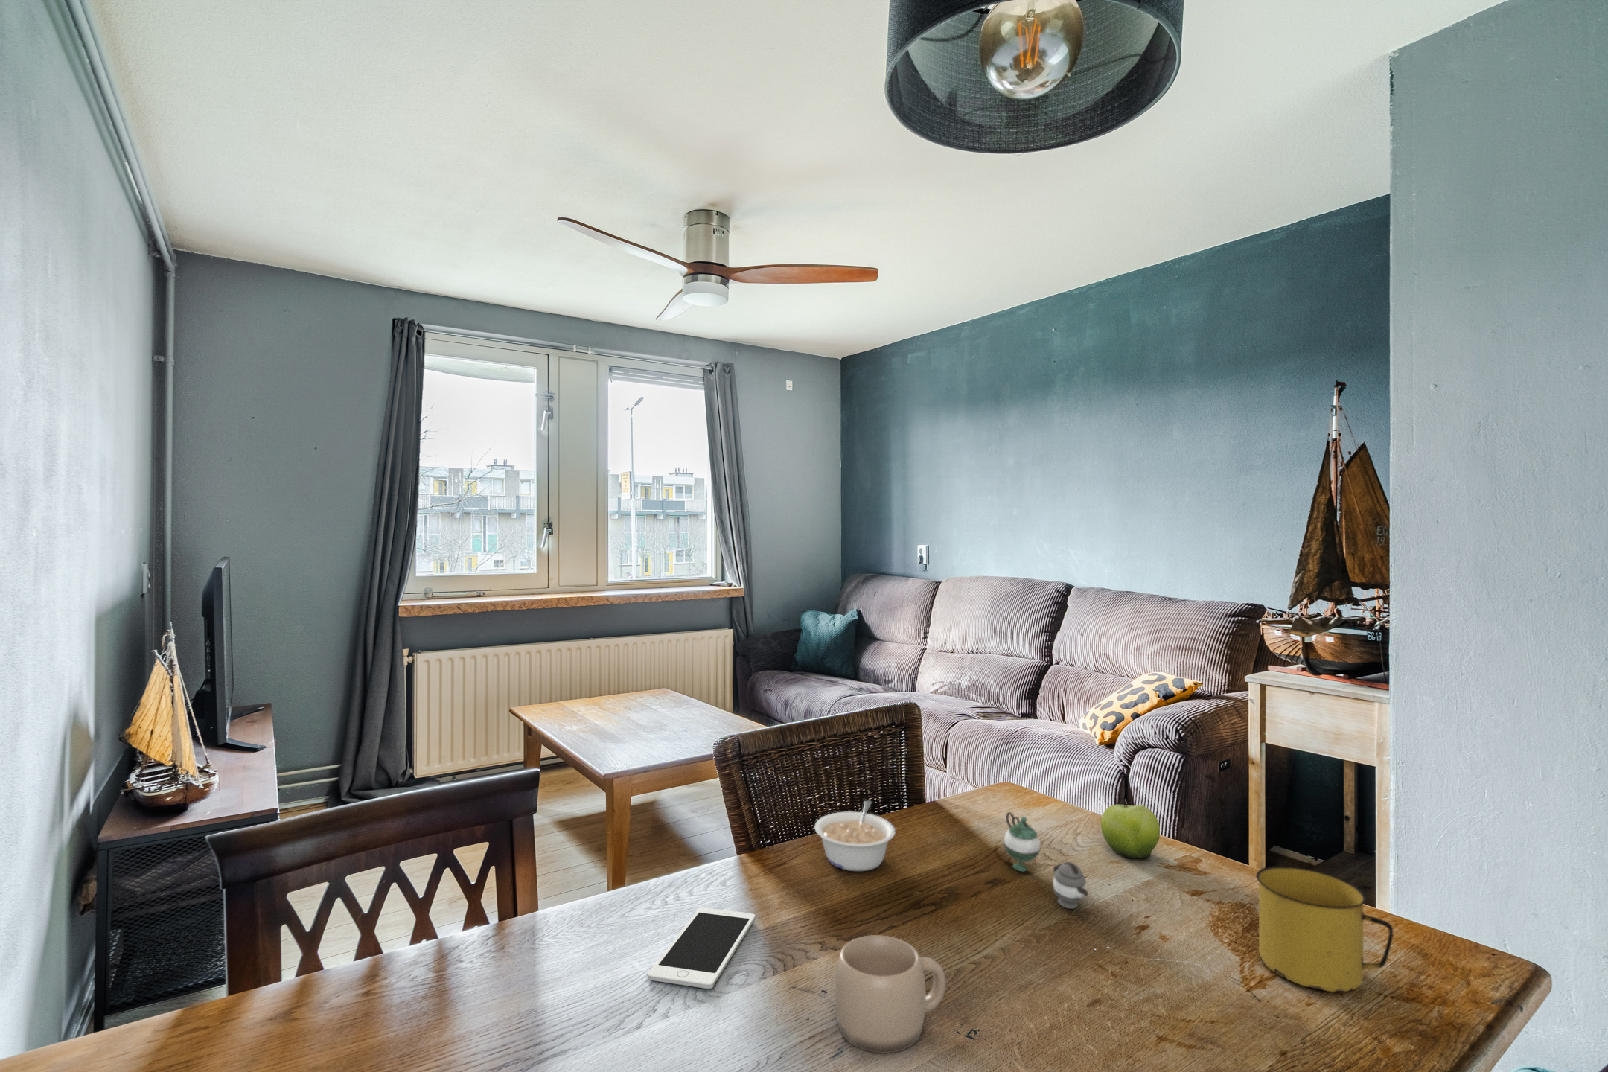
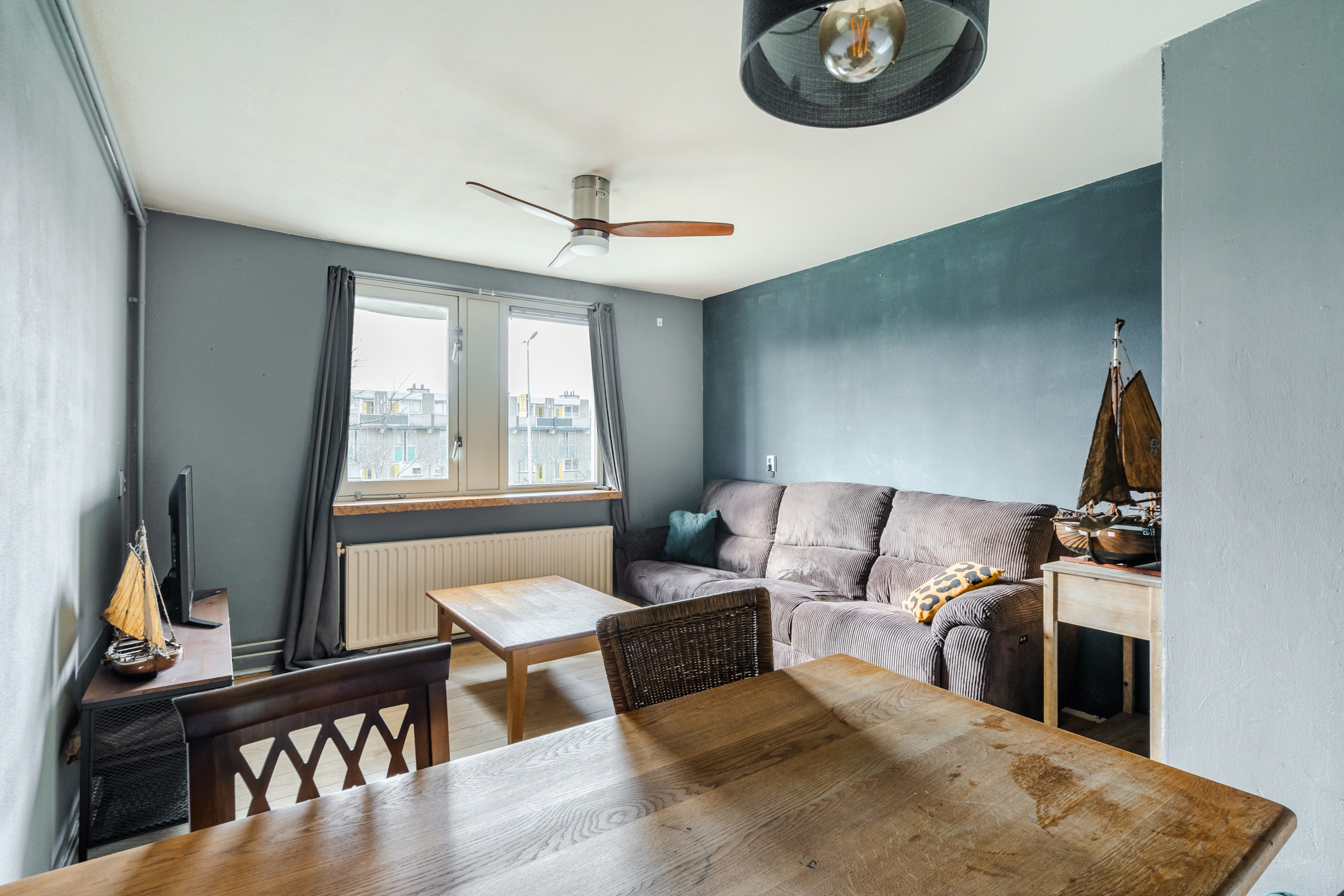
- fruit (1131, 827)
- cell phone (705, 944)
- mug (1321, 931)
- teapot (1037, 854)
- legume (853, 839)
- mug (891, 988)
